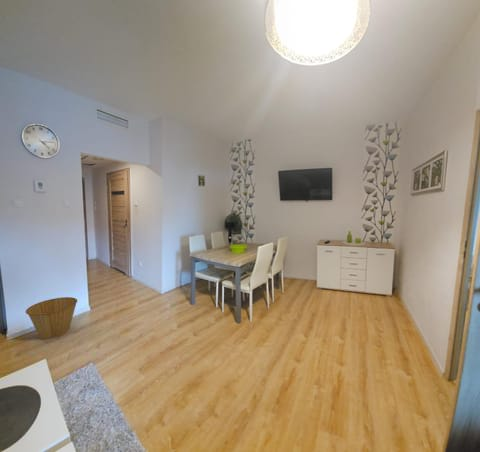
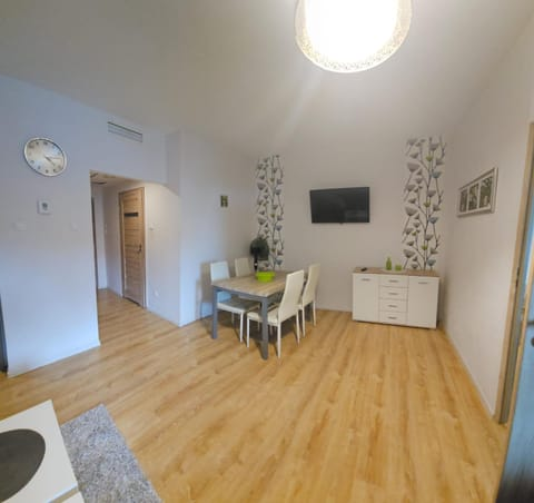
- basket (53, 318)
